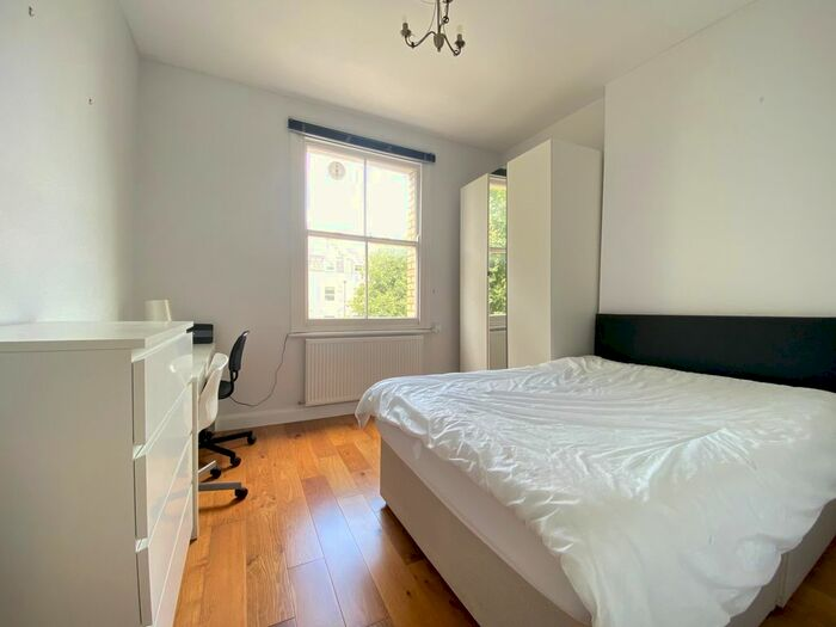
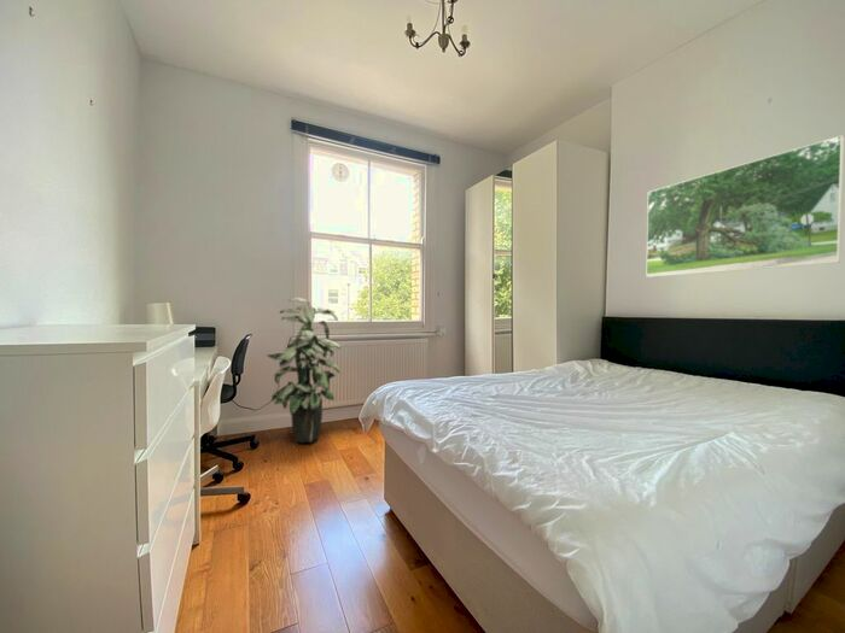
+ indoor plant (304, 368)
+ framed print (725, 219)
